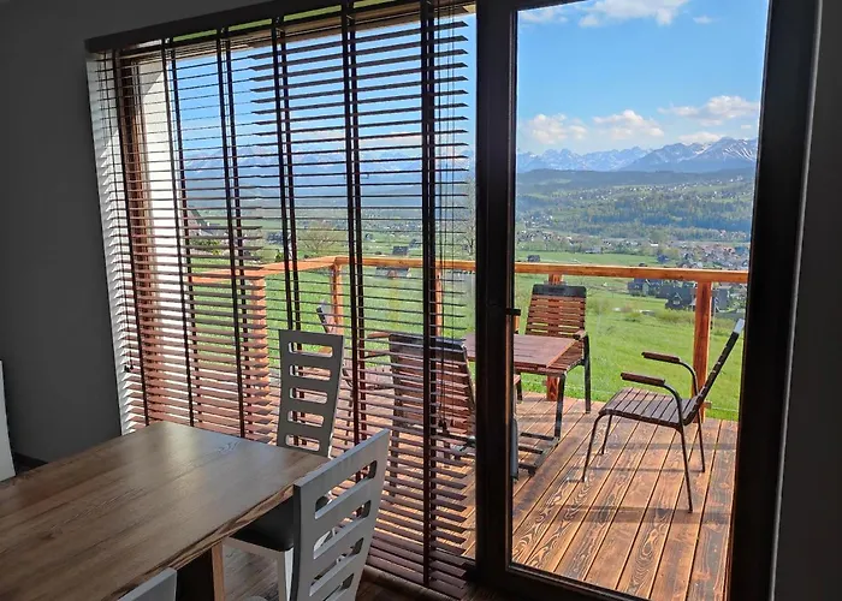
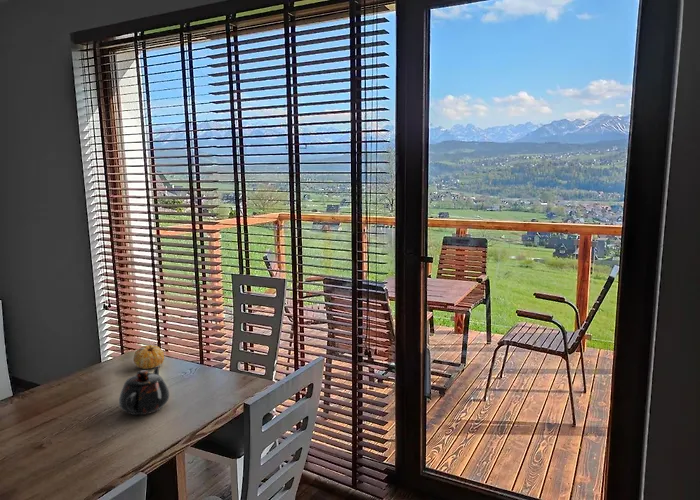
+ teapot (145, 388)
+ fruit (148, 356)
